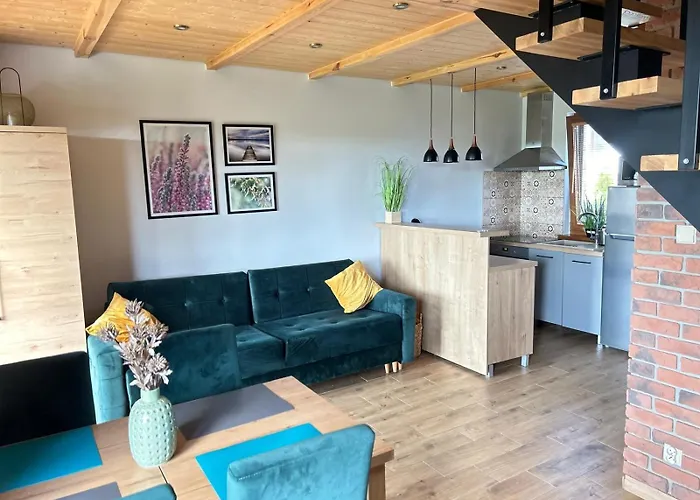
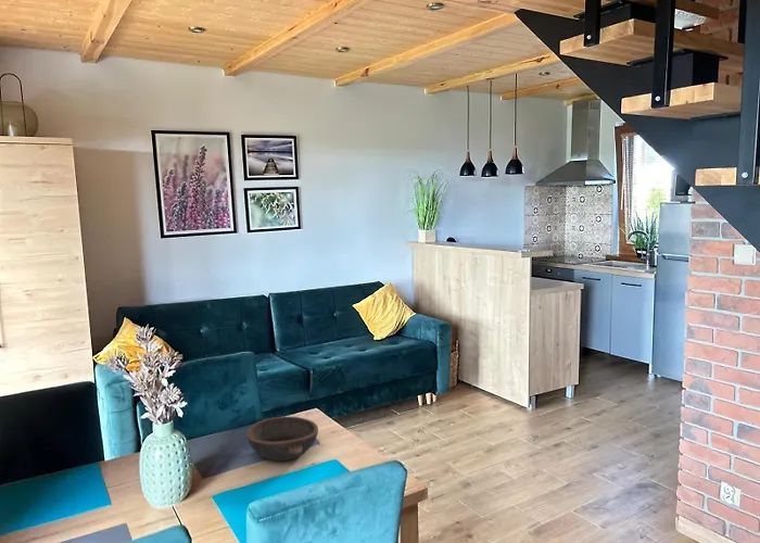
+ bowl (282, 441)
